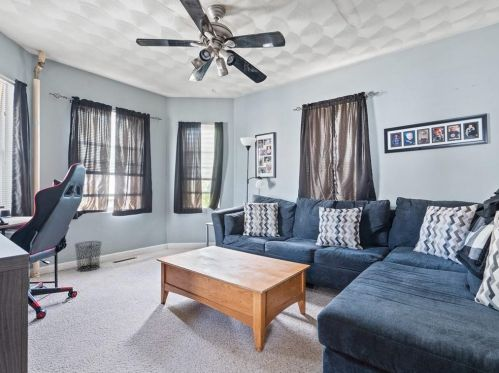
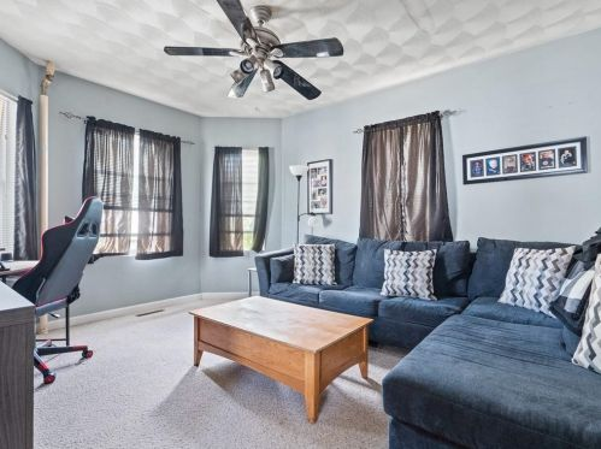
- waste bin (88, 256)
